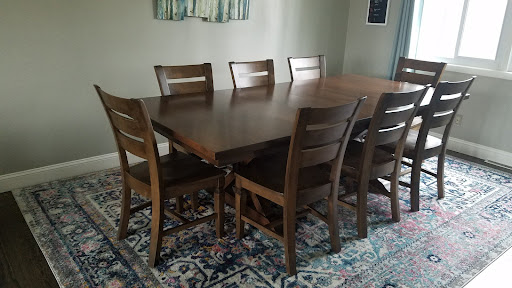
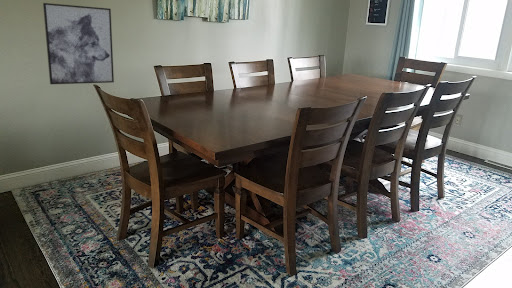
+ wall art (80, 45)
